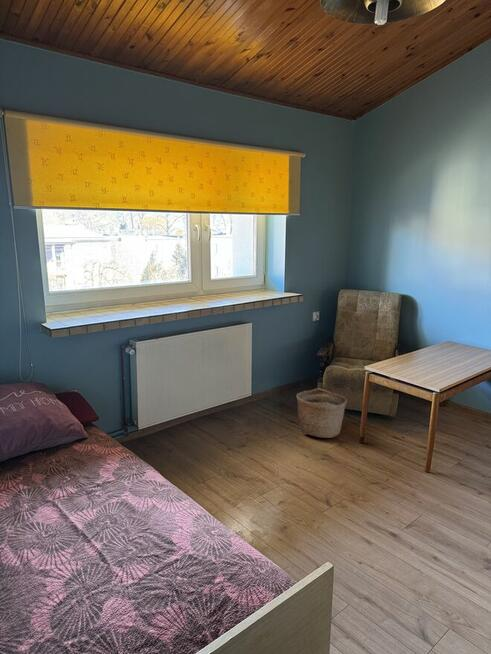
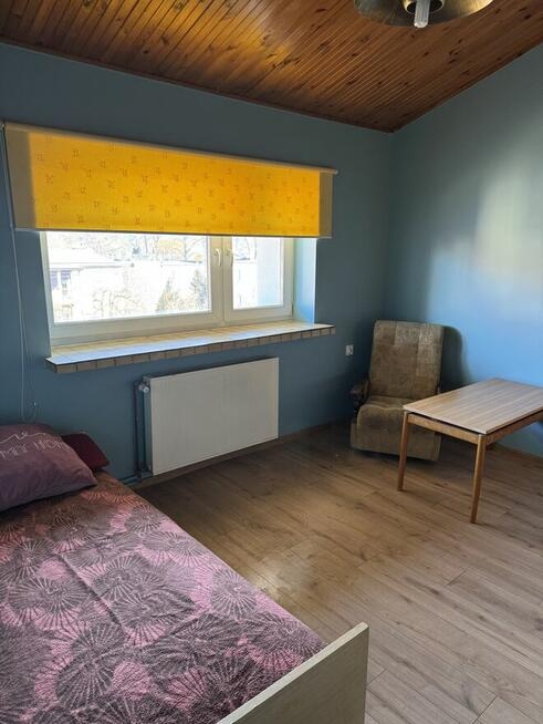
- basket (320, 412)
